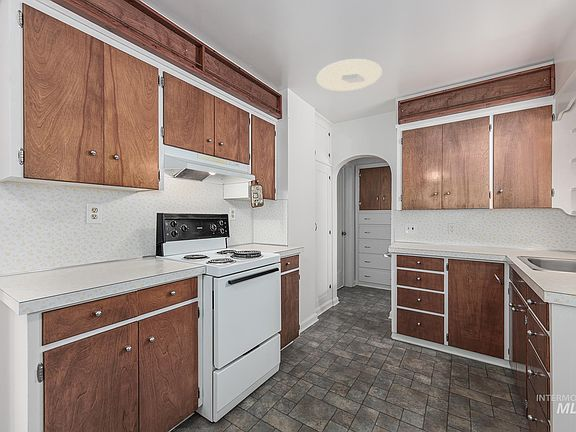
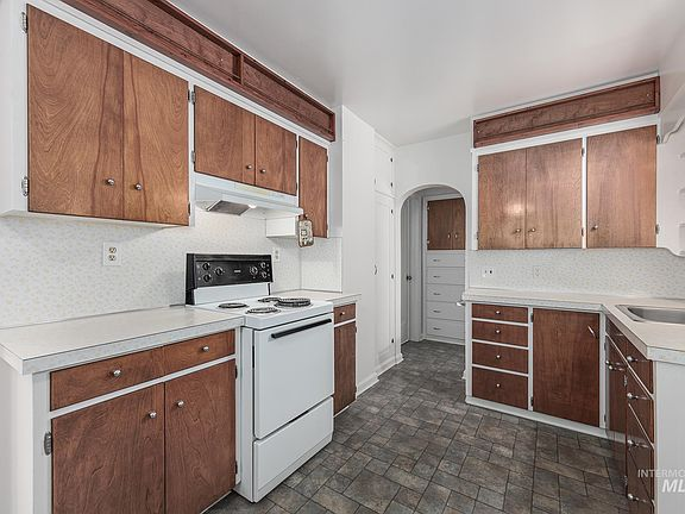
- ceiling light (348, 73)
